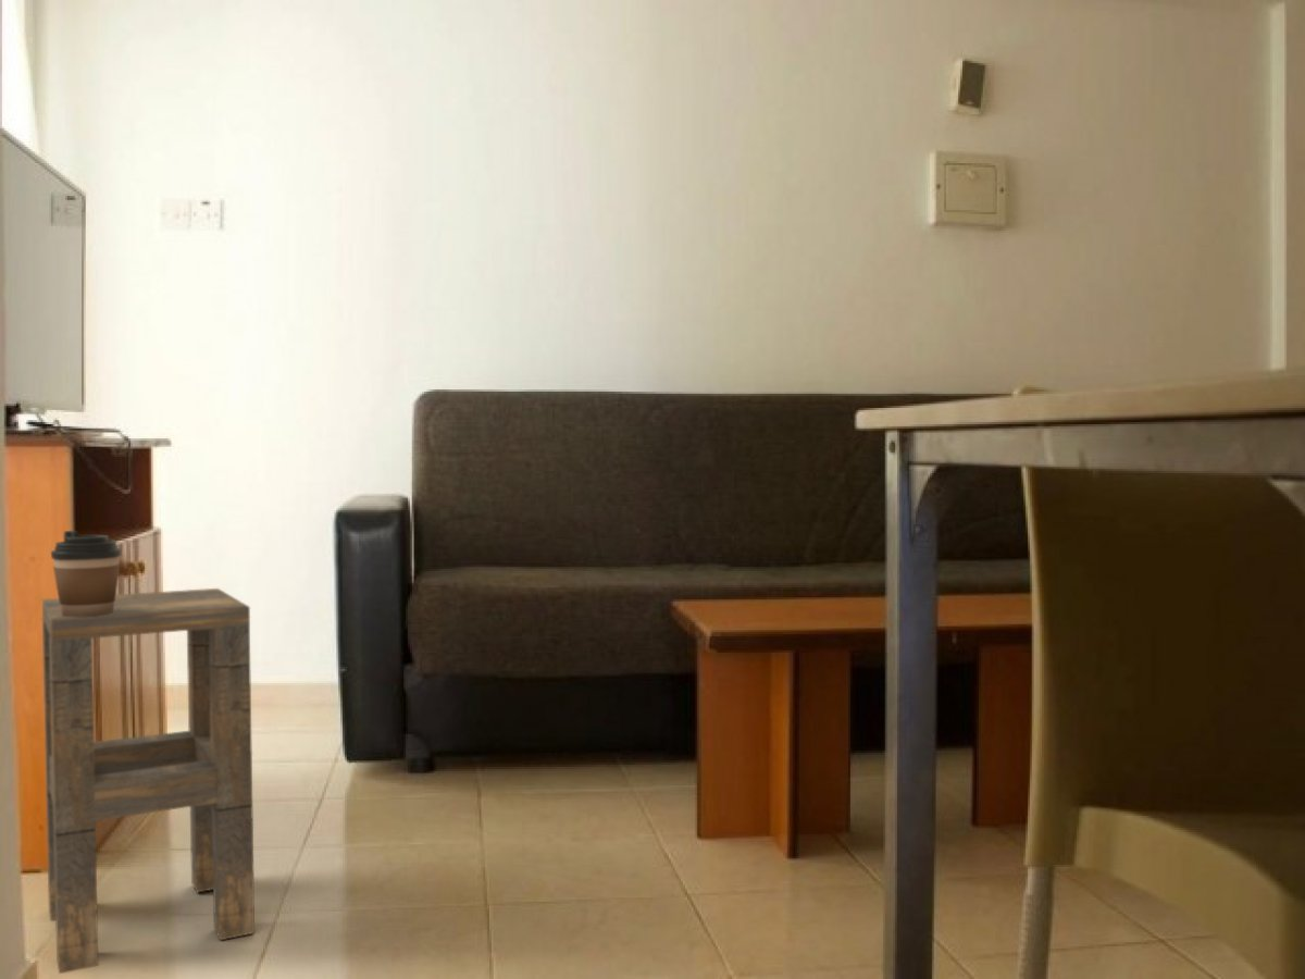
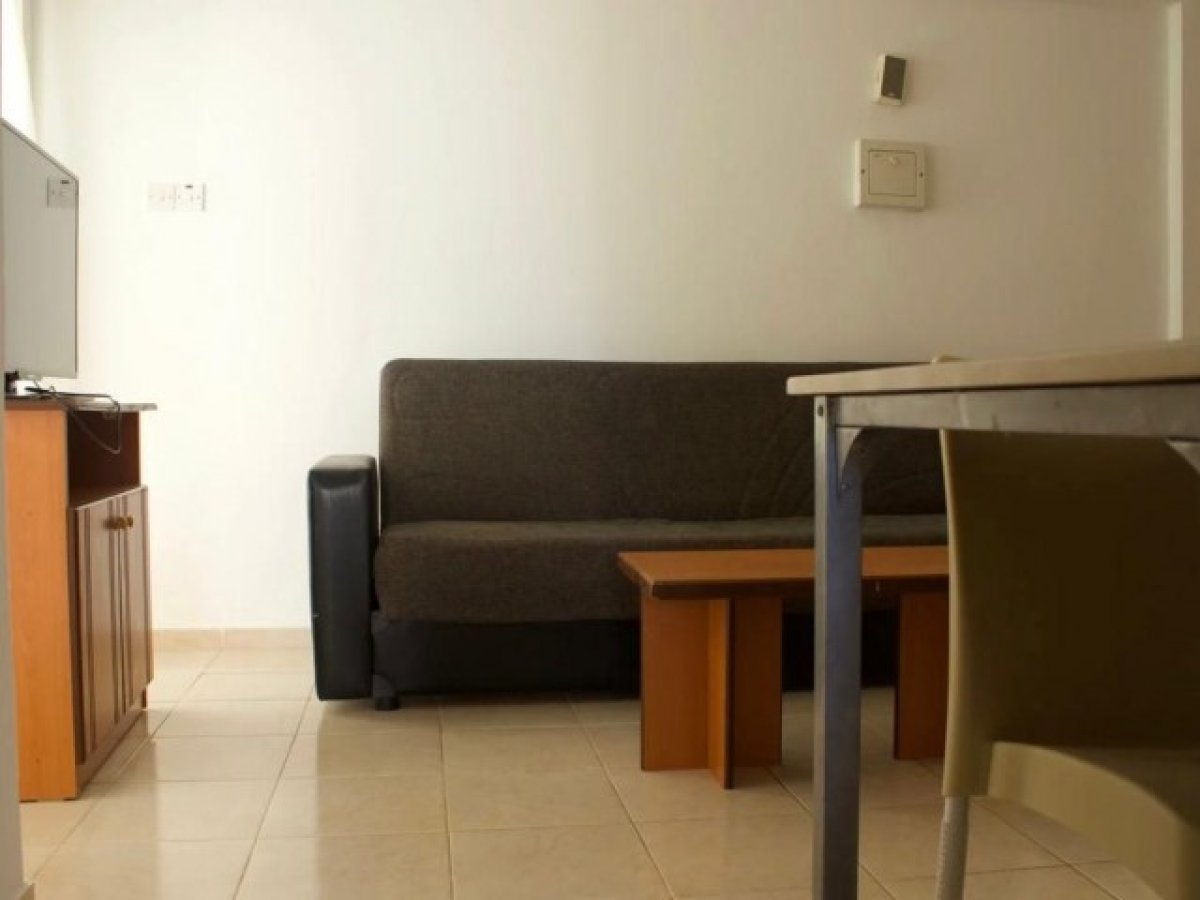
- side table (146, 763)
- coffee cup (86, 570)
